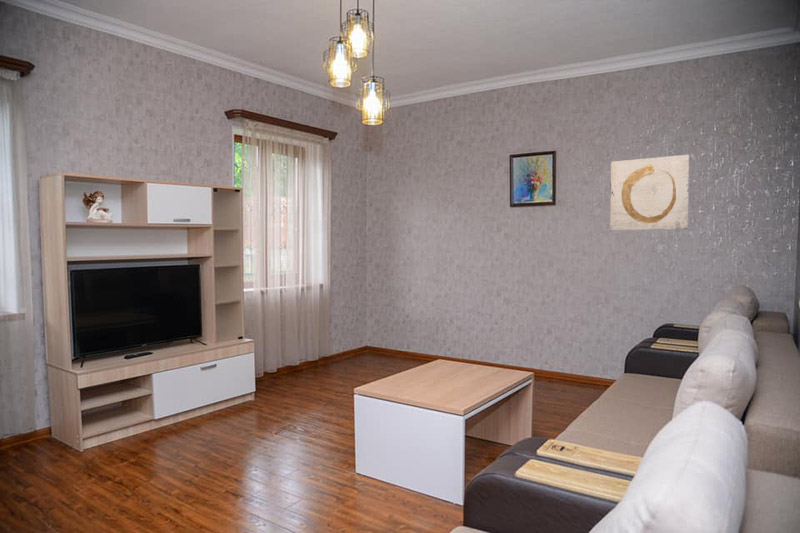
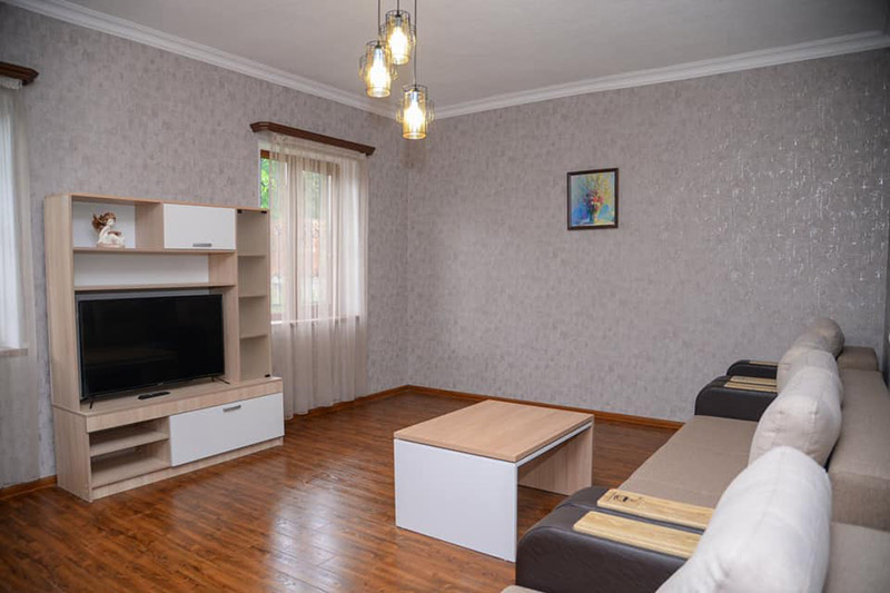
- wall art (648, 194)
